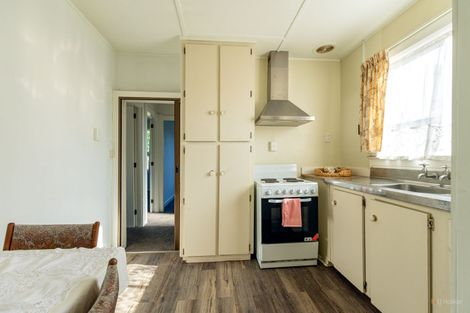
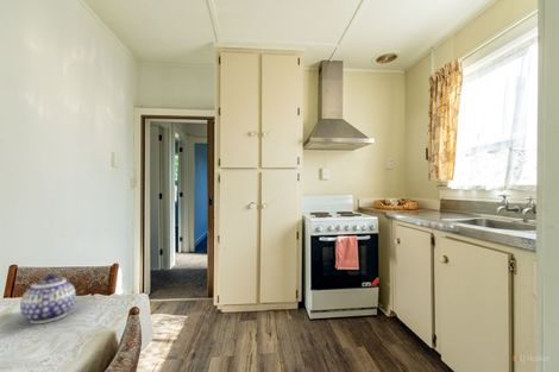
+ teapot (49, 295)
